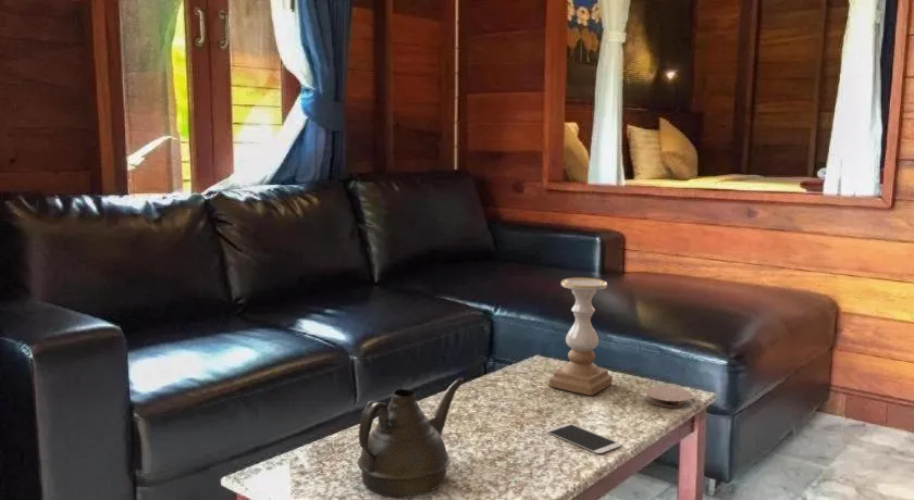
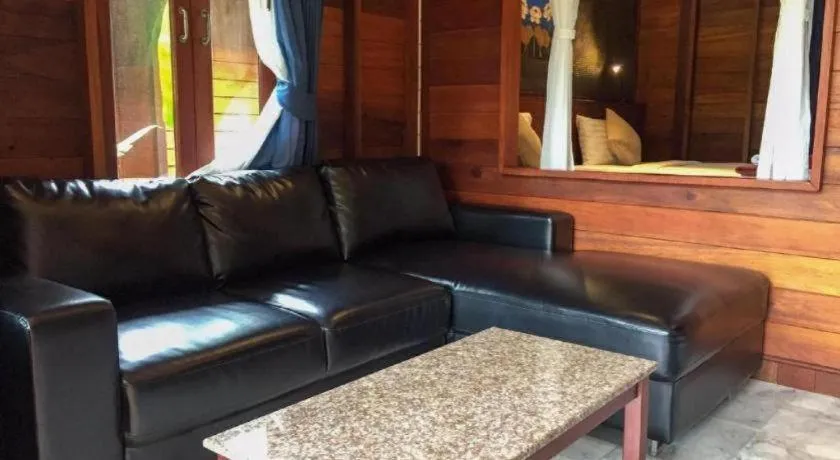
- coaster (668, 396)
- smartphone (582, 437)
- teapot (417, 430)
- candle holder (582, 334)
